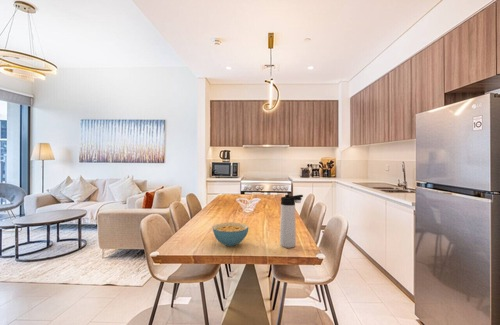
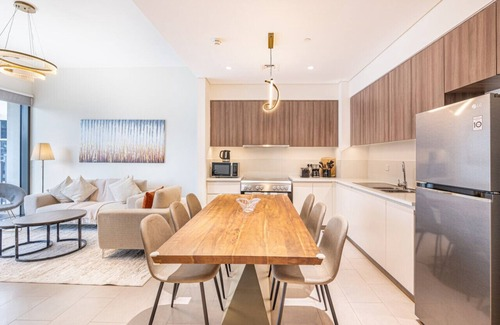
- cereal bowl (230, 235)
- thermos bottle (291, 220)
